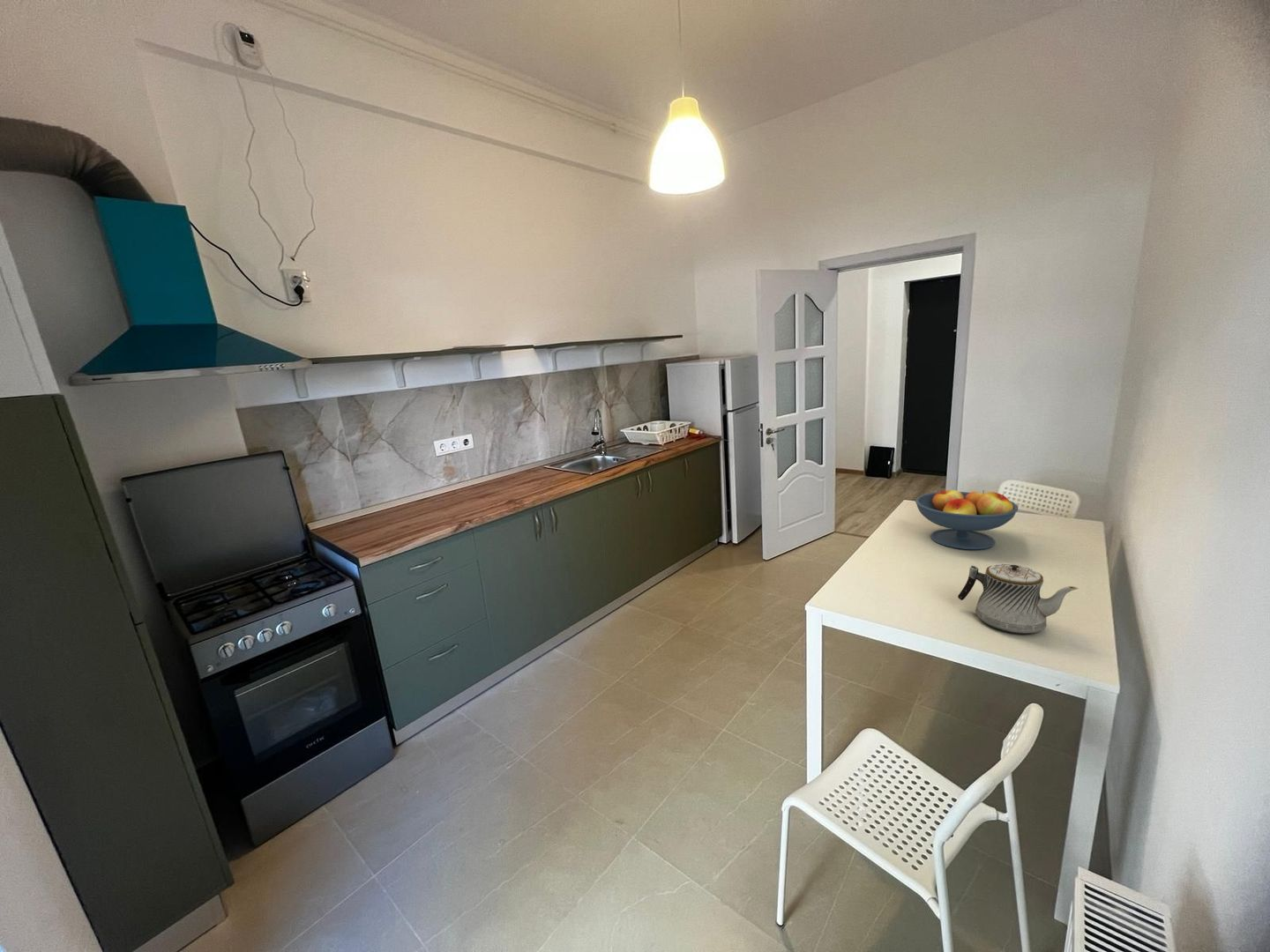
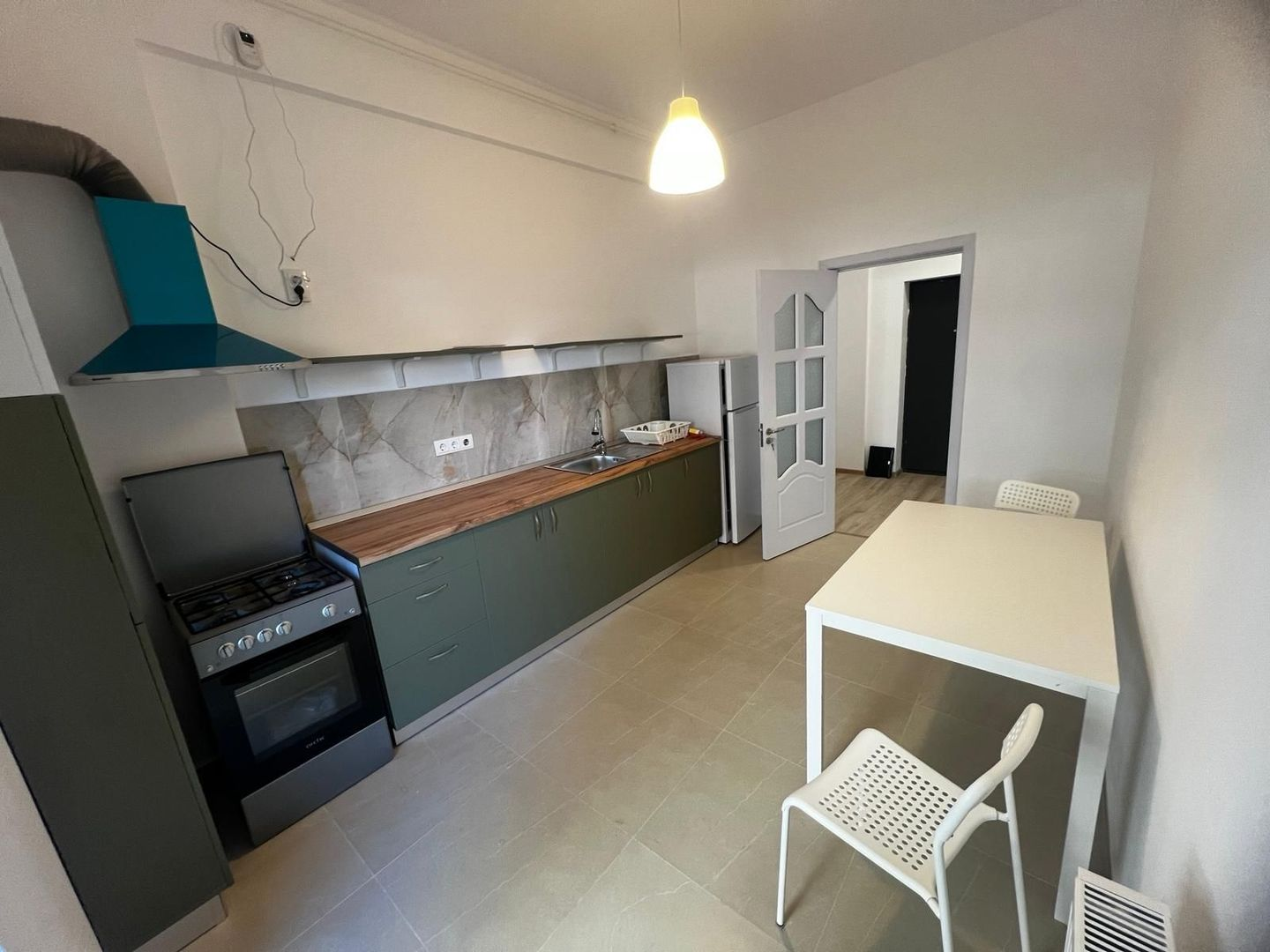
- teapot (1013, 594)
- fruit bowl (963, 515)
